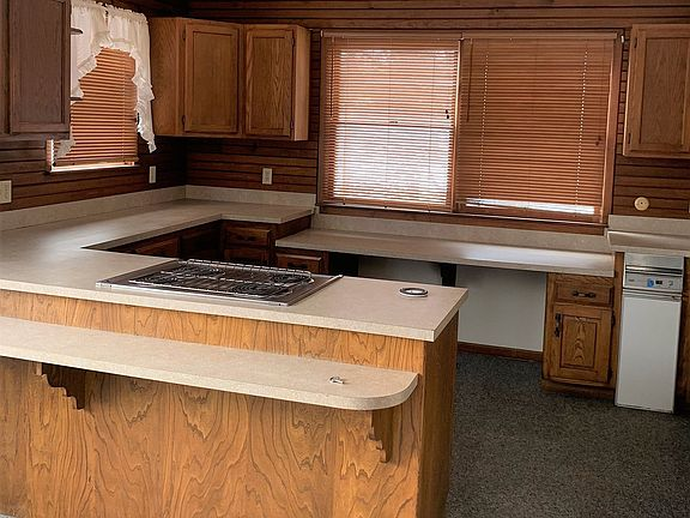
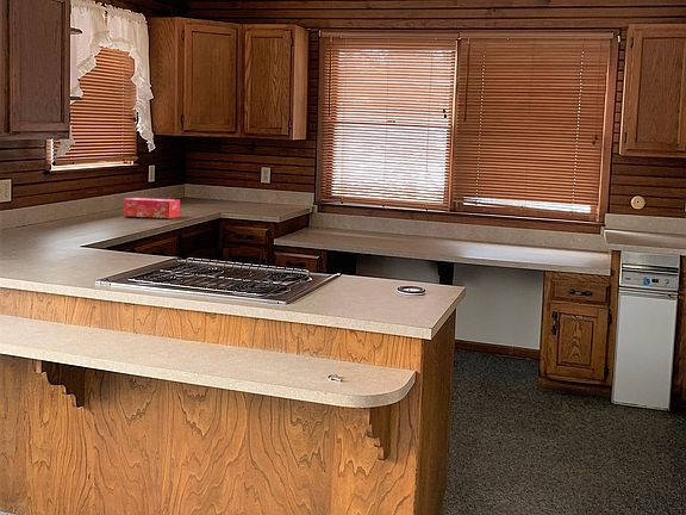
+ tissue box (151, 207)
